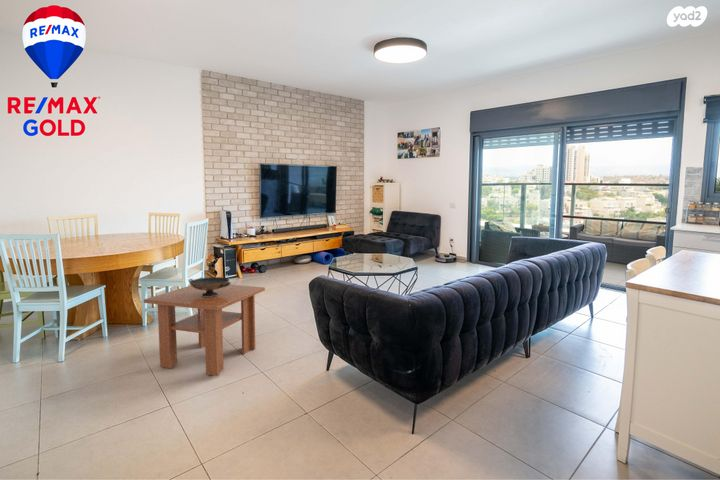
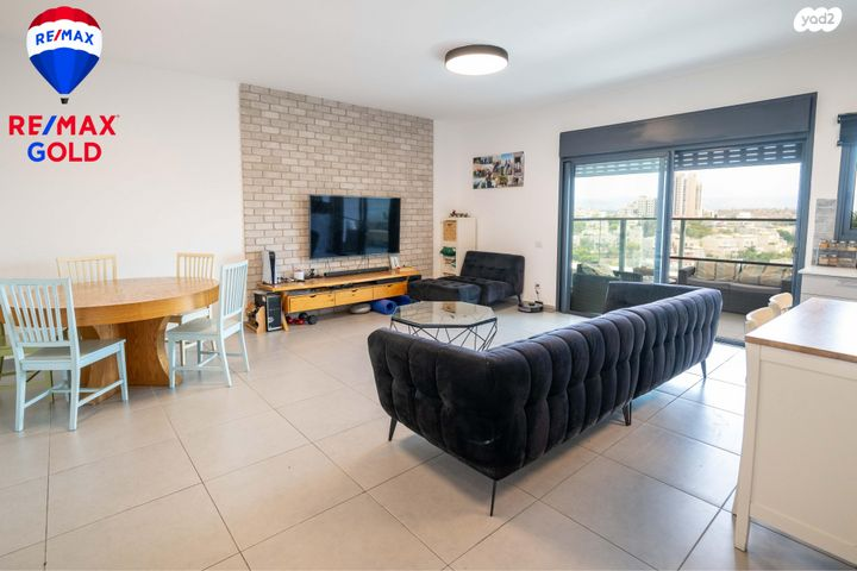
- coffee table (209, 325)
- decorative bowl (209, 287)
